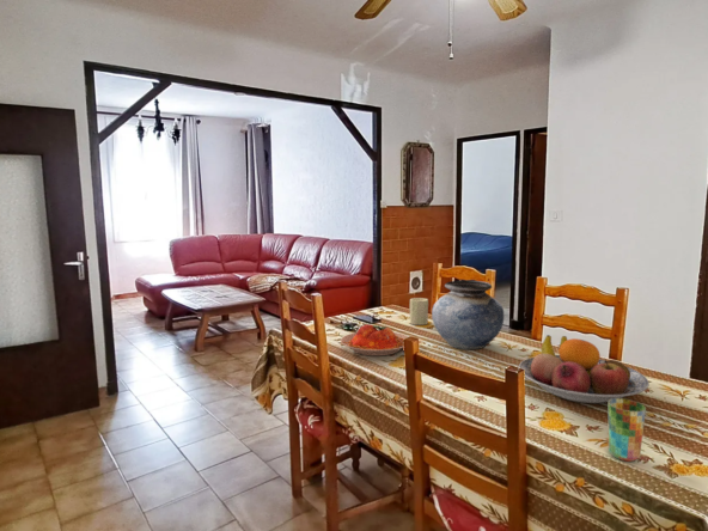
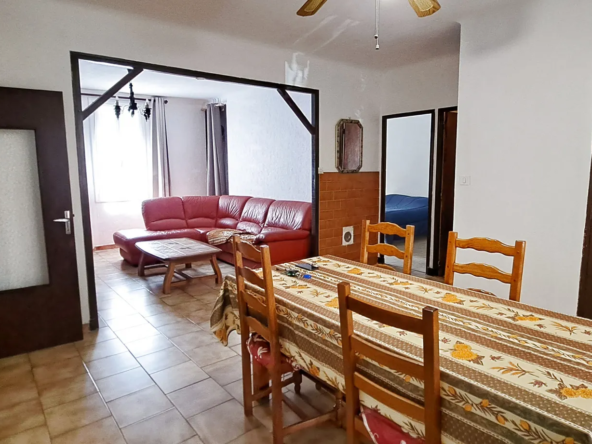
- plate (376, 335)
- fruit bowl (580, 367)
- vase (466, 313)
- candle (419, 310)
- cup (624, 429)
